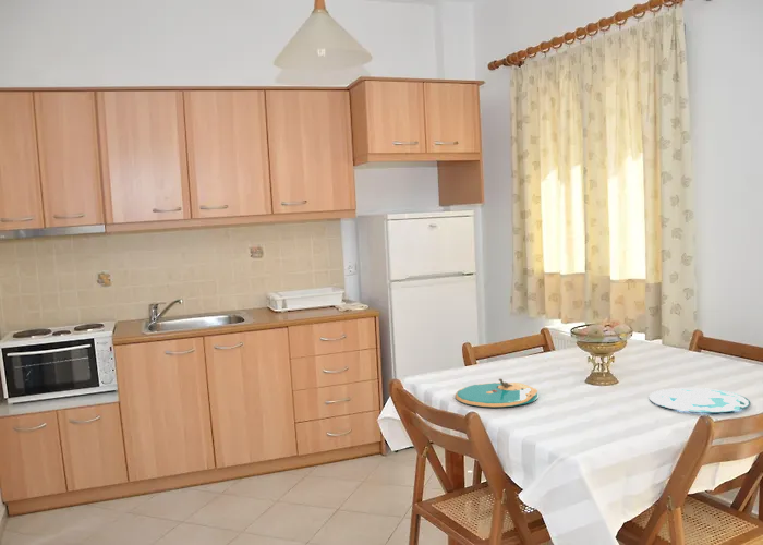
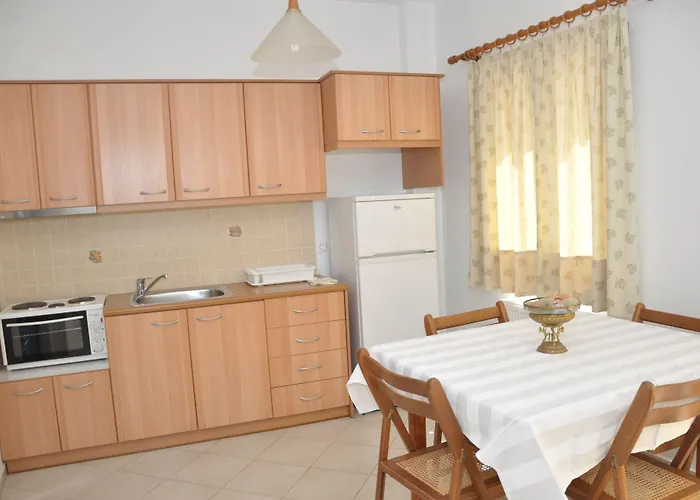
- plate (496, 388)
- plate (698, 395)
